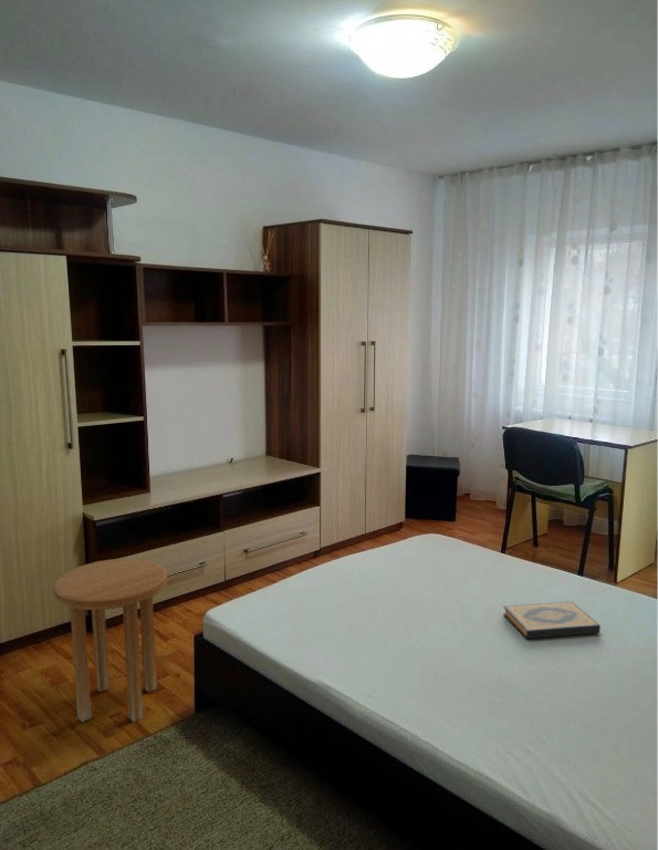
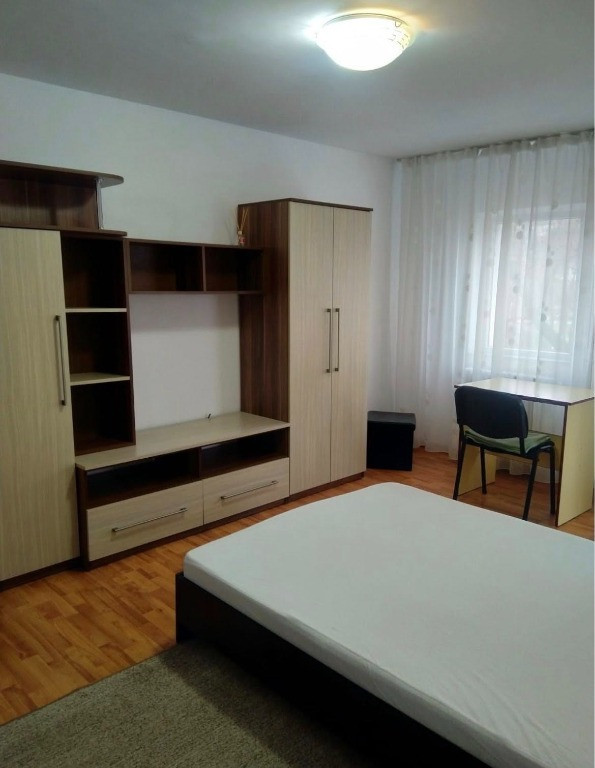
- hardback book (550, 619)
- side table (106, 643)
